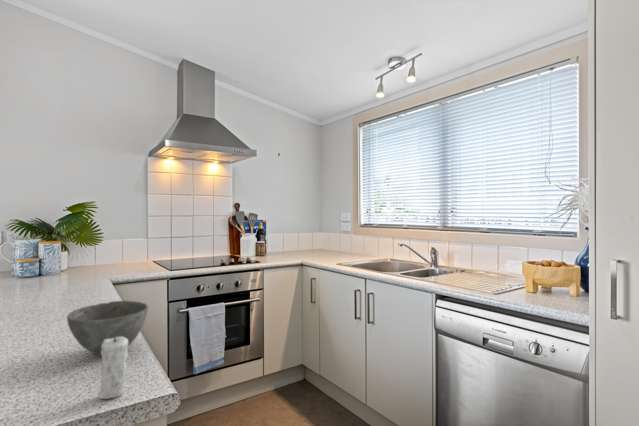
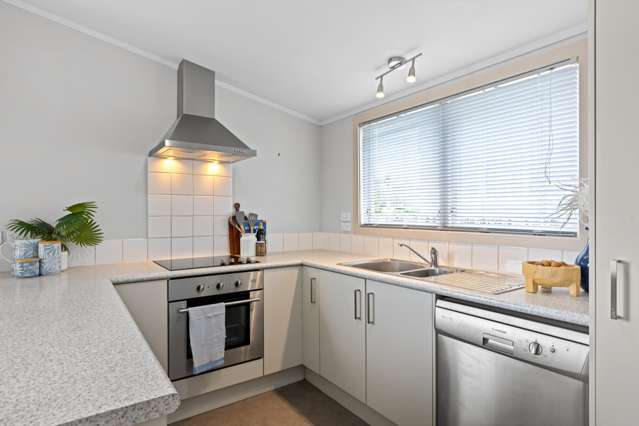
- candle (114, 360)
- bowl (109, 329)
